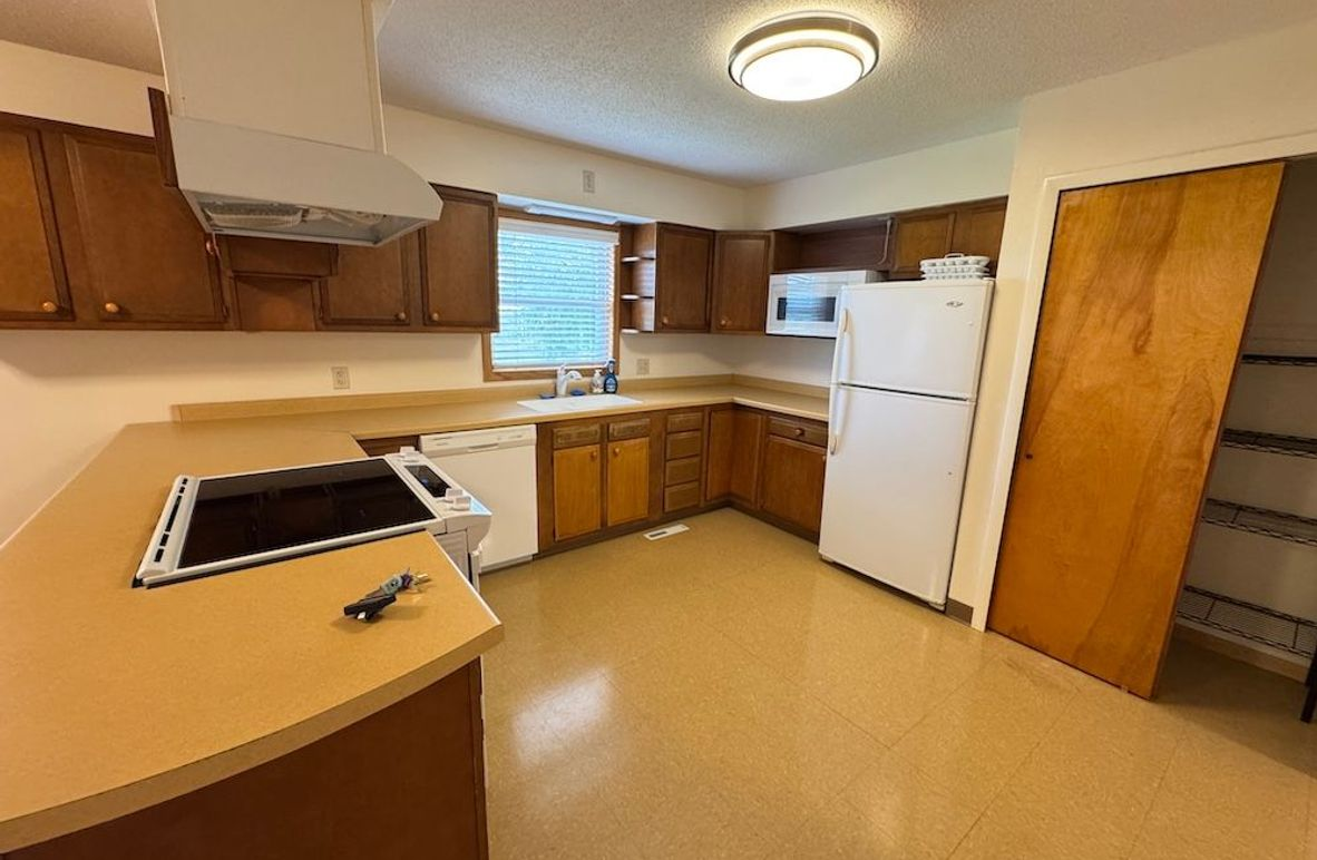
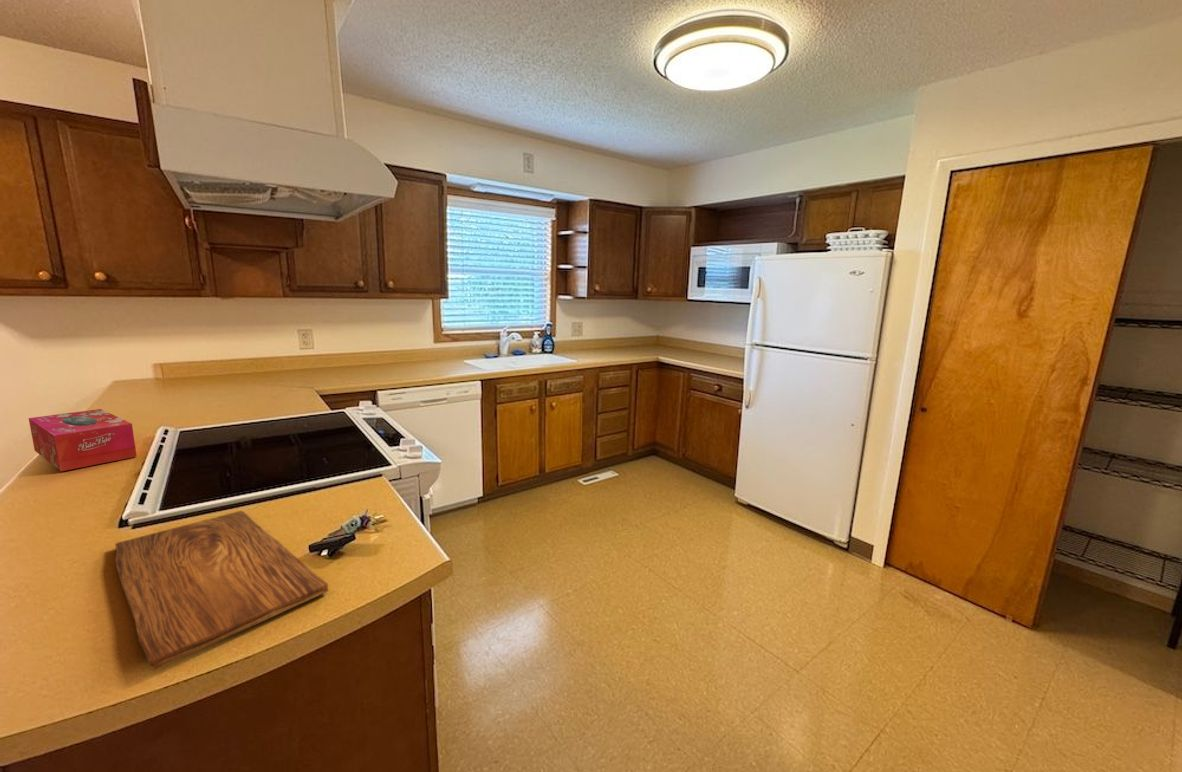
+ tissue box (82, 437)
+ cutting board (209, 568)
